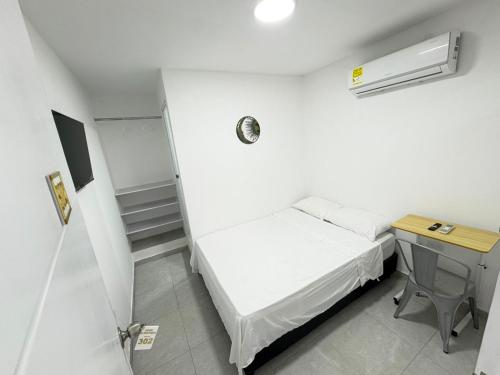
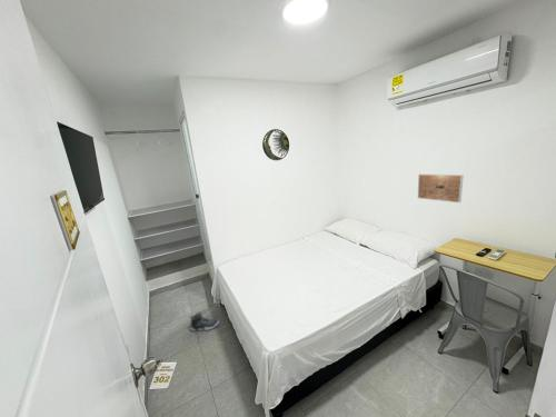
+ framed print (438, 187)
+ sneaker (203, 320)
